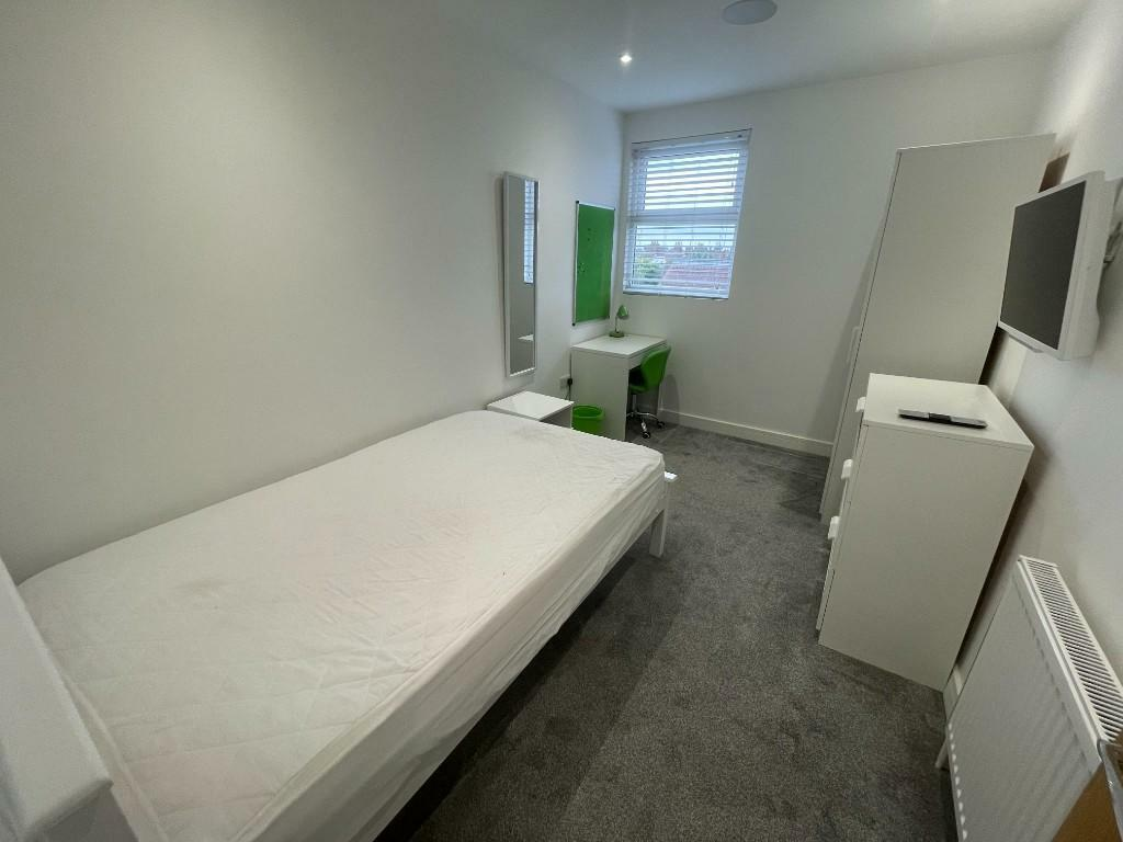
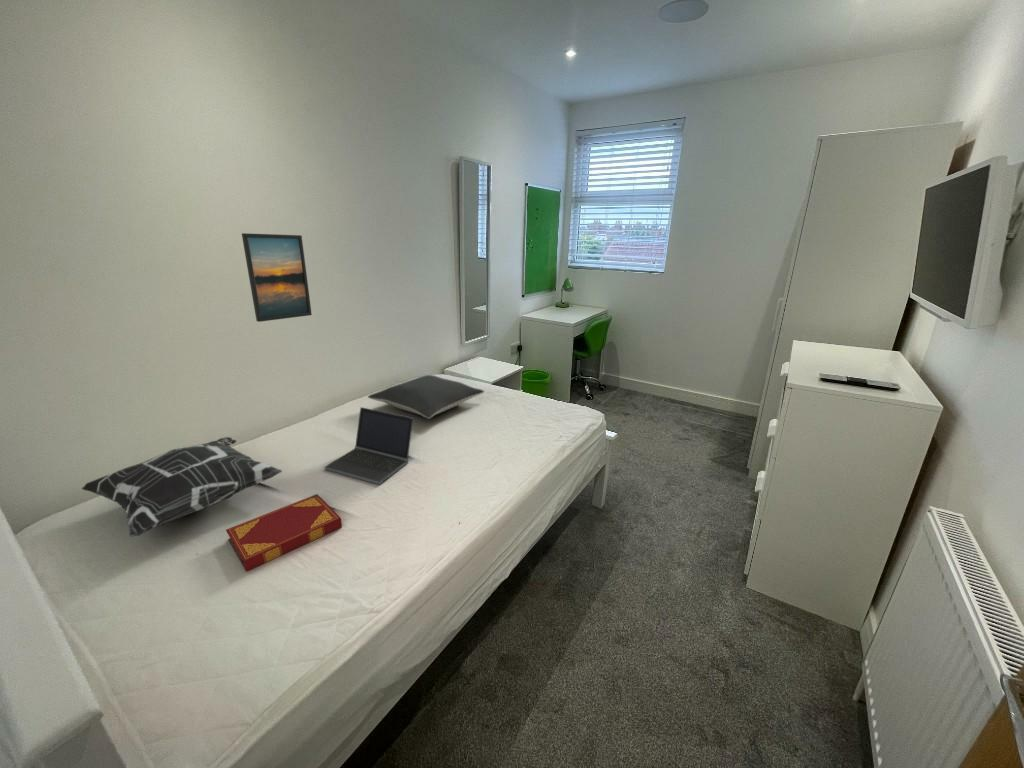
+ decorative pillow (189, 476)
+ pillow (428, 394)
+ hardback book (286, 528)
+ laptop computer (369, 443)
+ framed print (279, 277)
